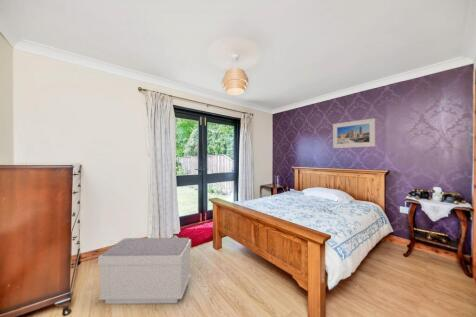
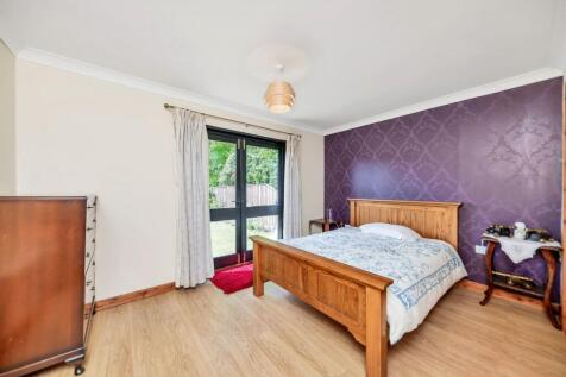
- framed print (352, 134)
- bench (149, 267)
